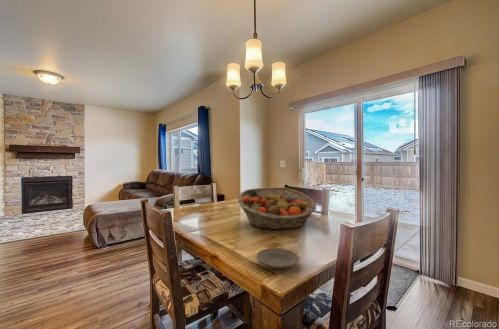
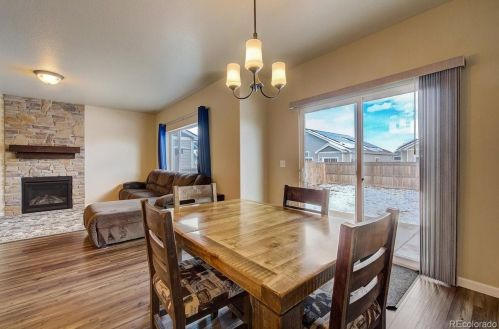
- plate (277, 259)
- fruit basket (276, 206)
